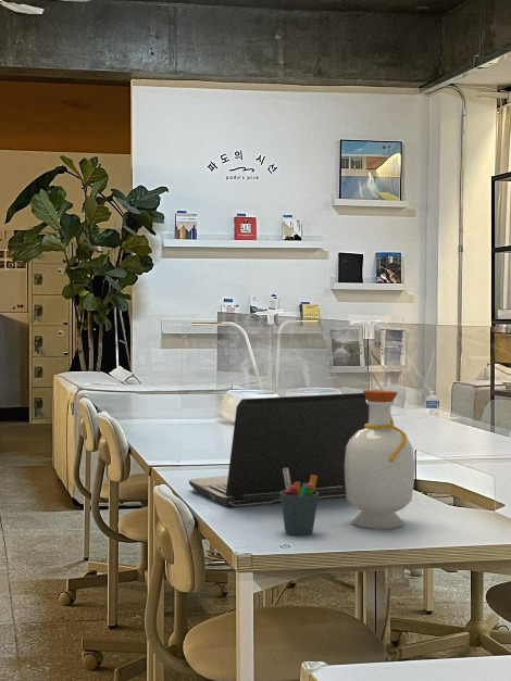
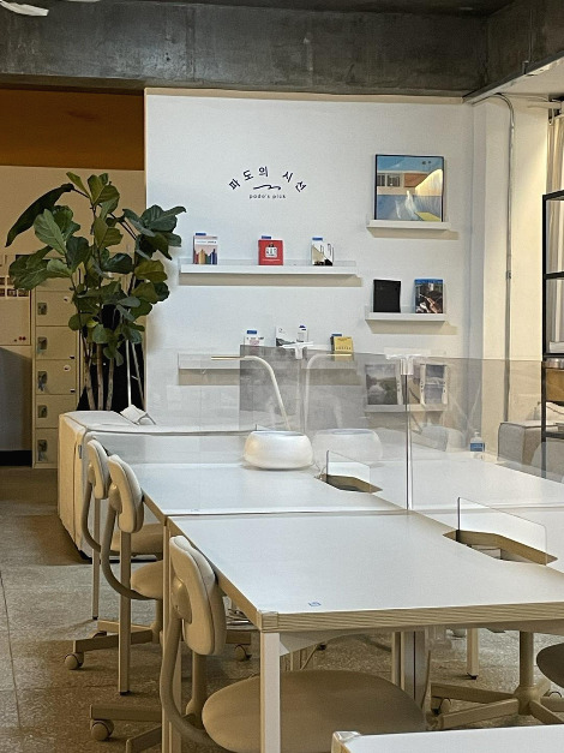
- laptop computer (276, 441)
- bottle (379, 456)
- pen holder (299, 501)
